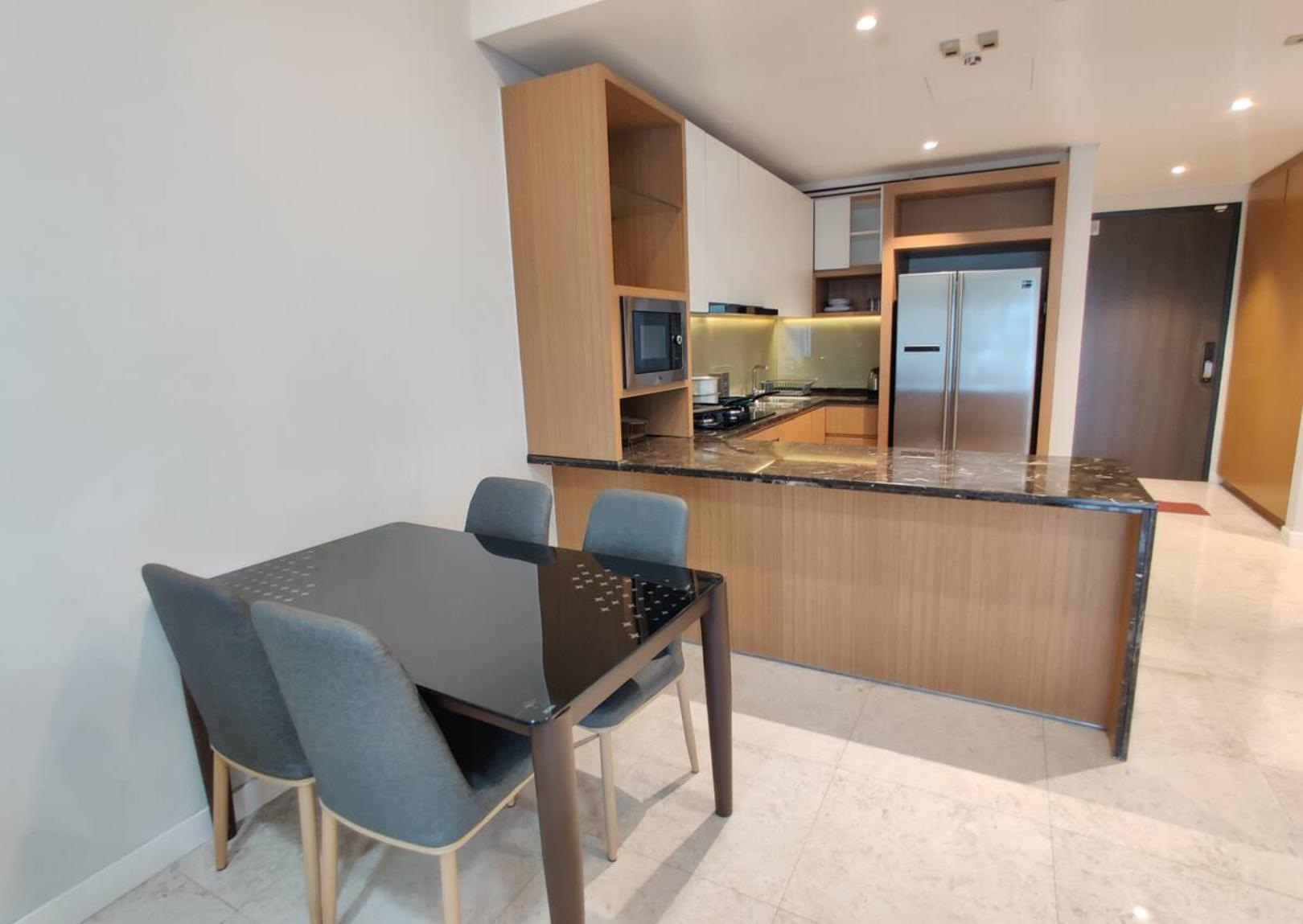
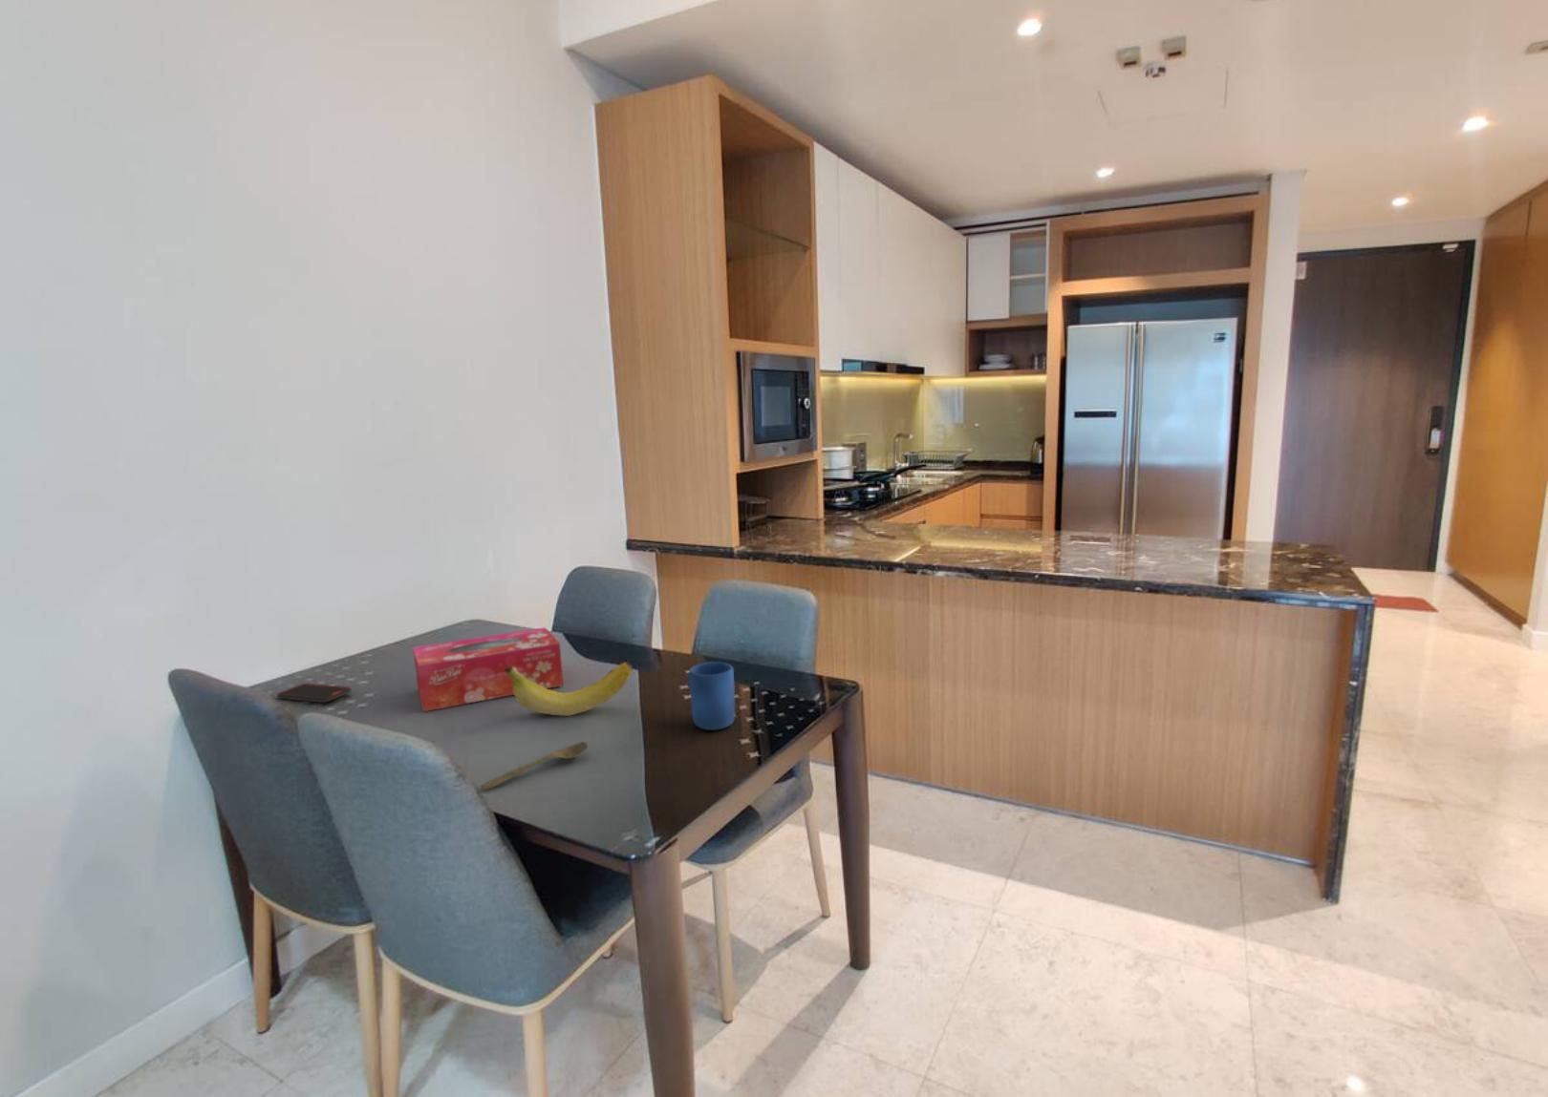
+ tissue box (488, 666)
+ spoon (535, 765)
+ smartphone (314, 692)
+ mug (707, 693)
+ fruit (571, 692)
